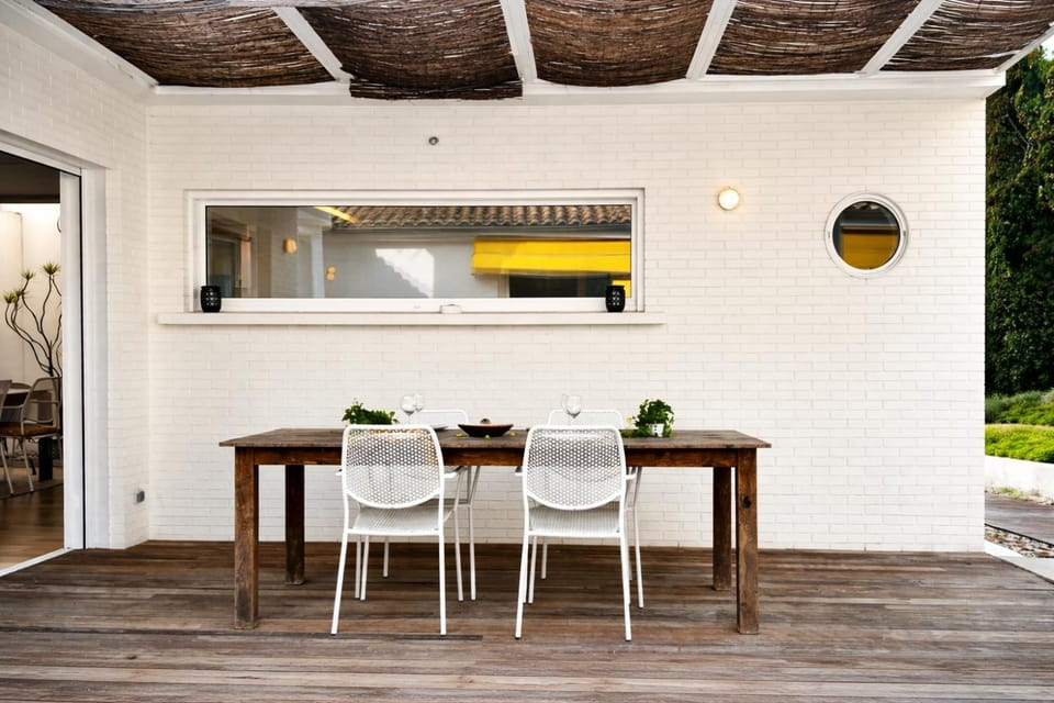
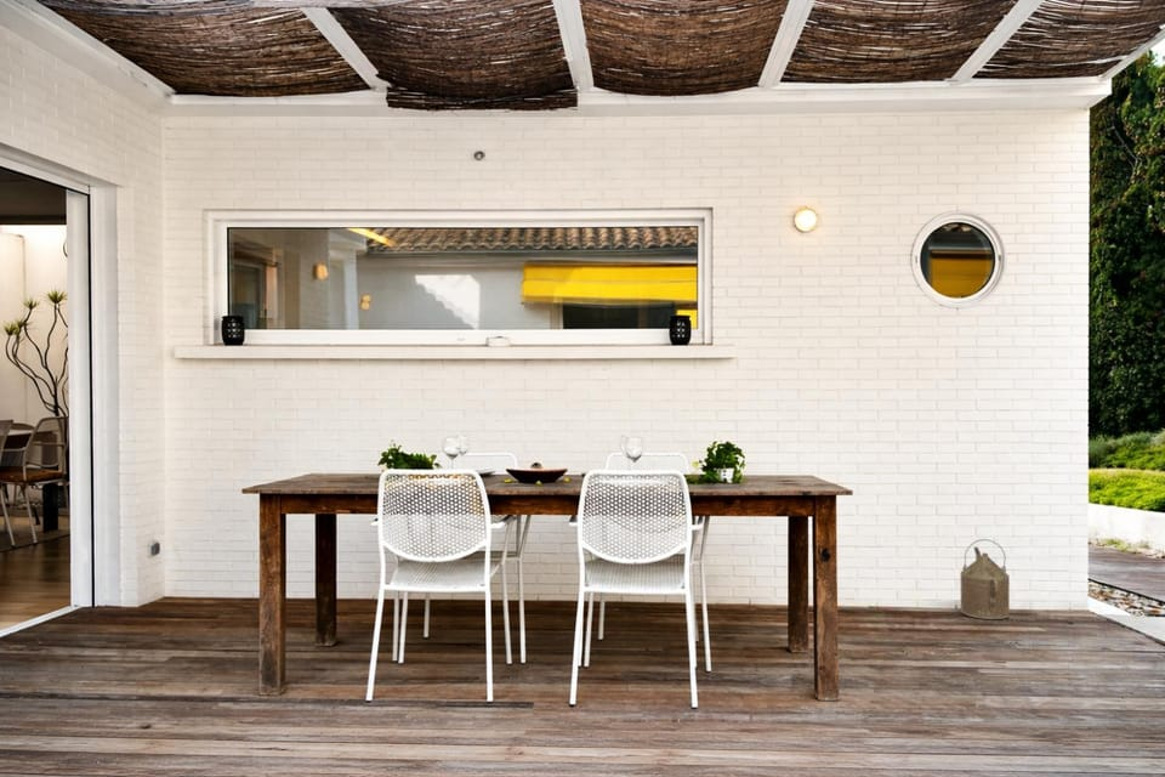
+ watering can (985, 578)
